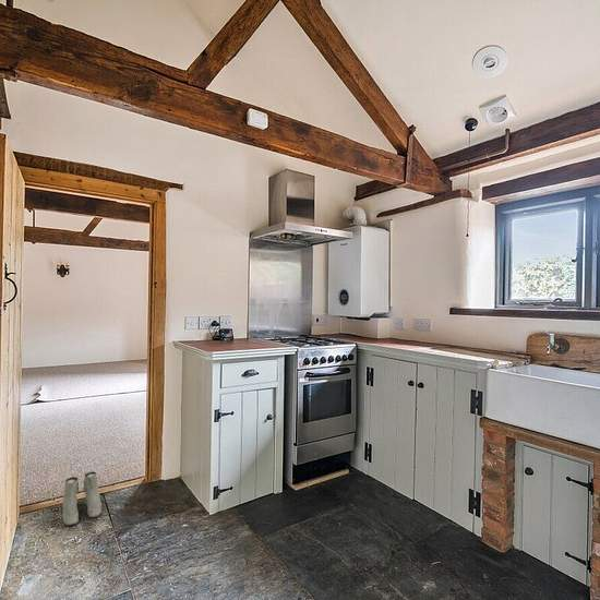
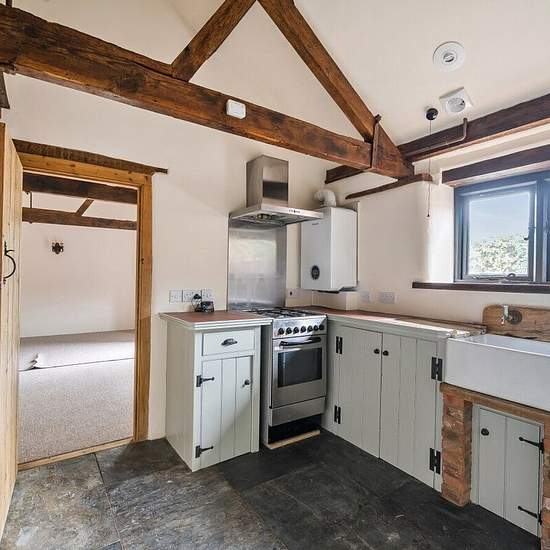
- boots (85, 495)
